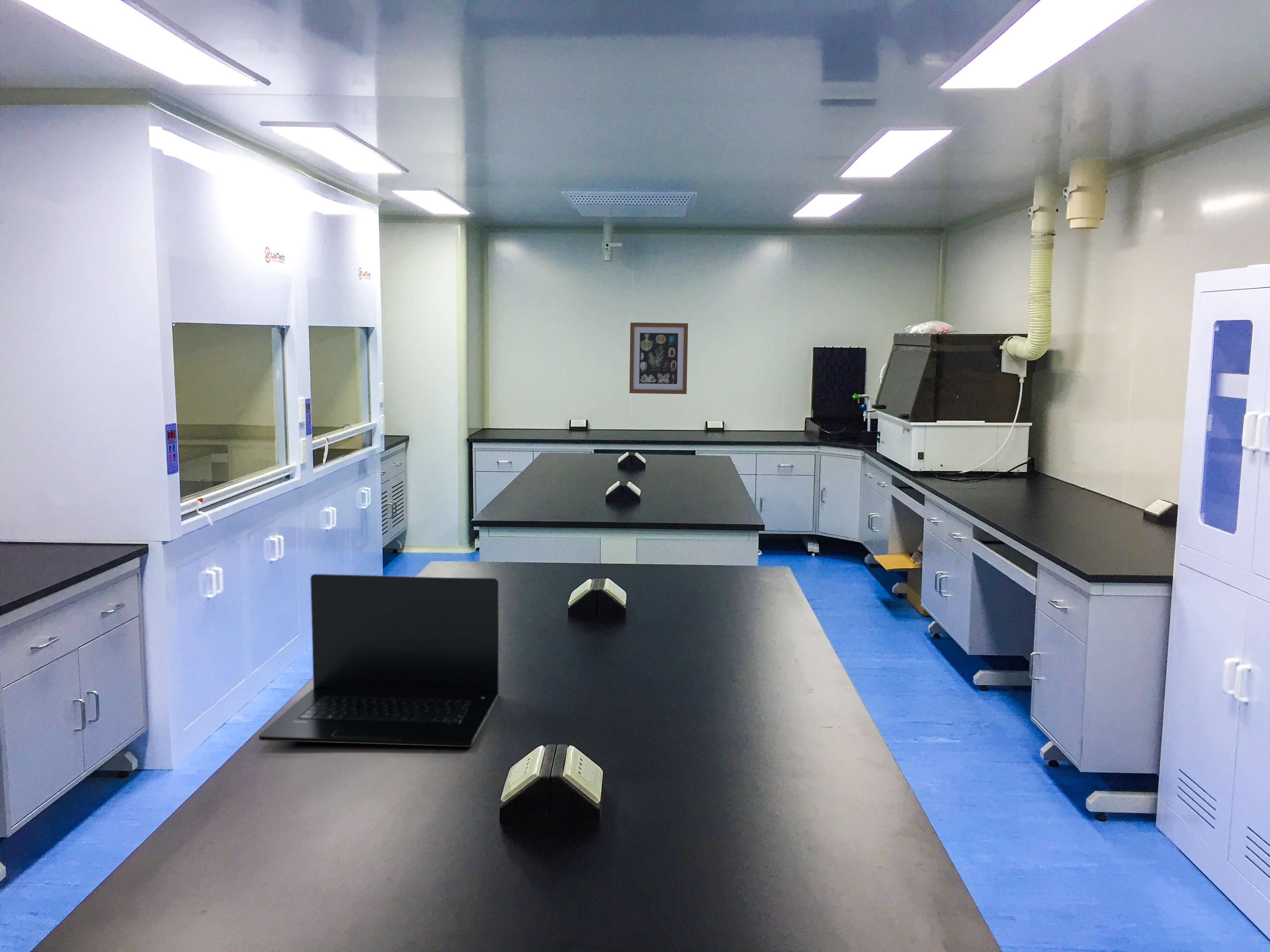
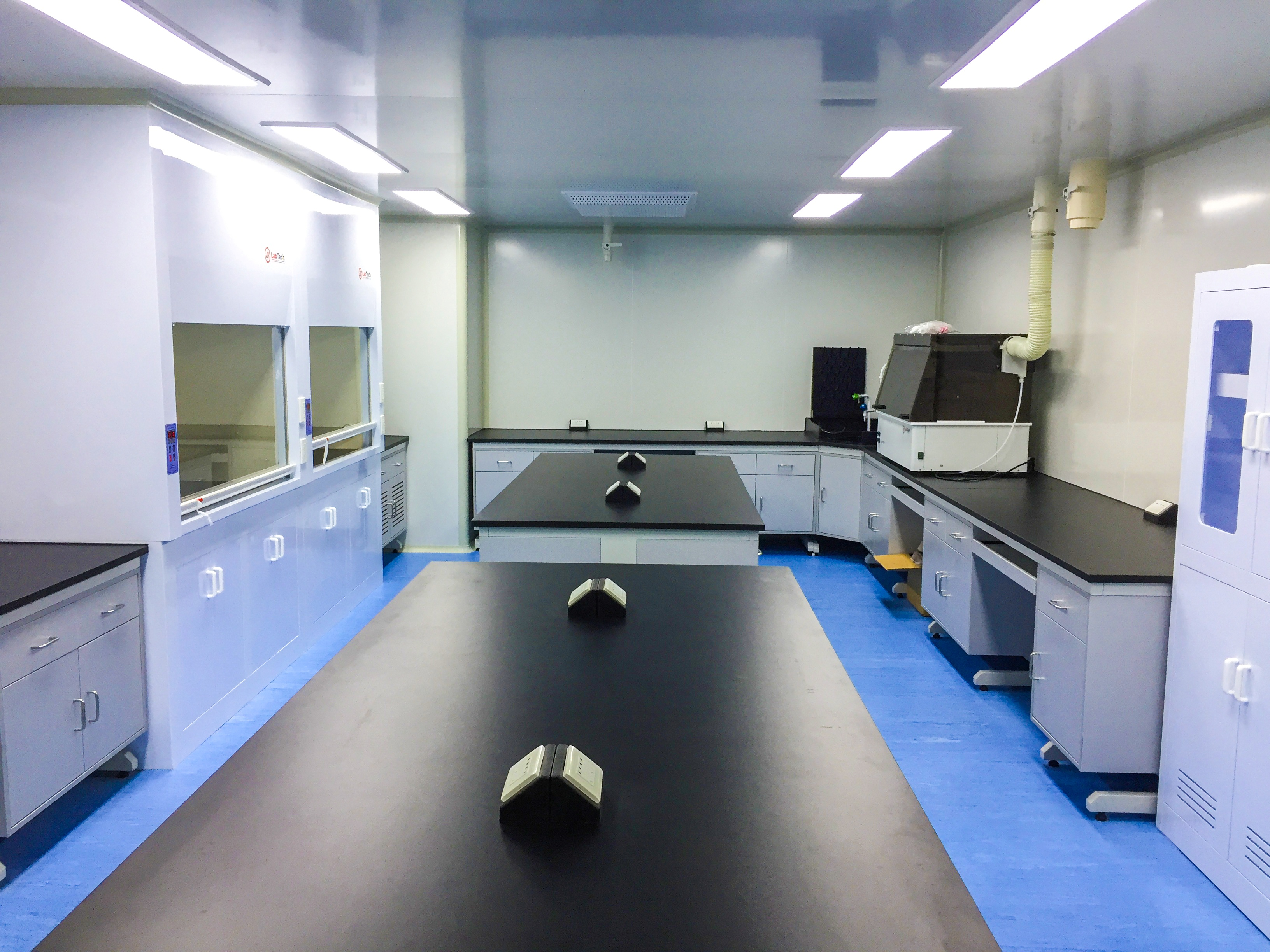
- wall art (658, 358)
- laptop (385, 655)
